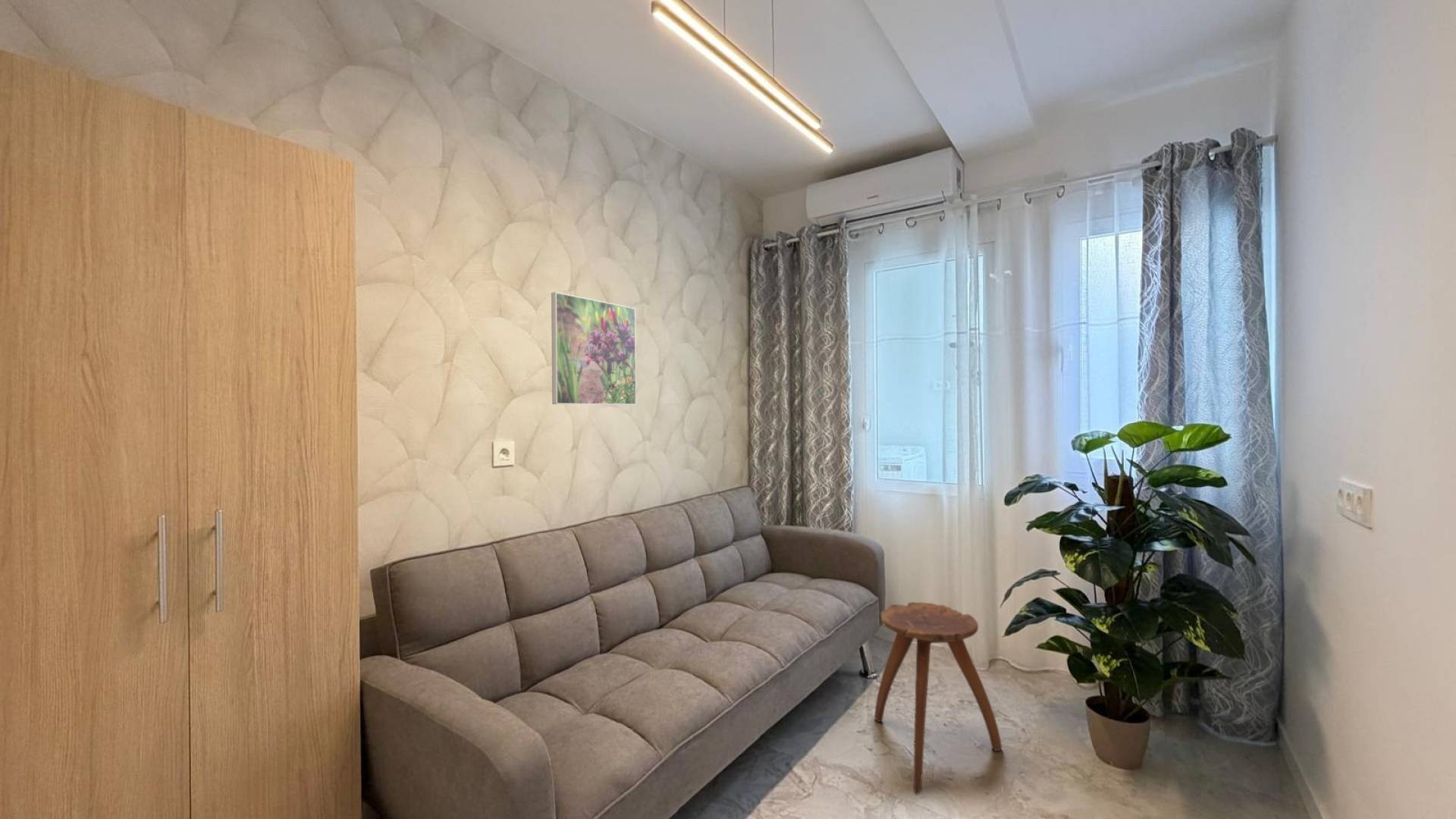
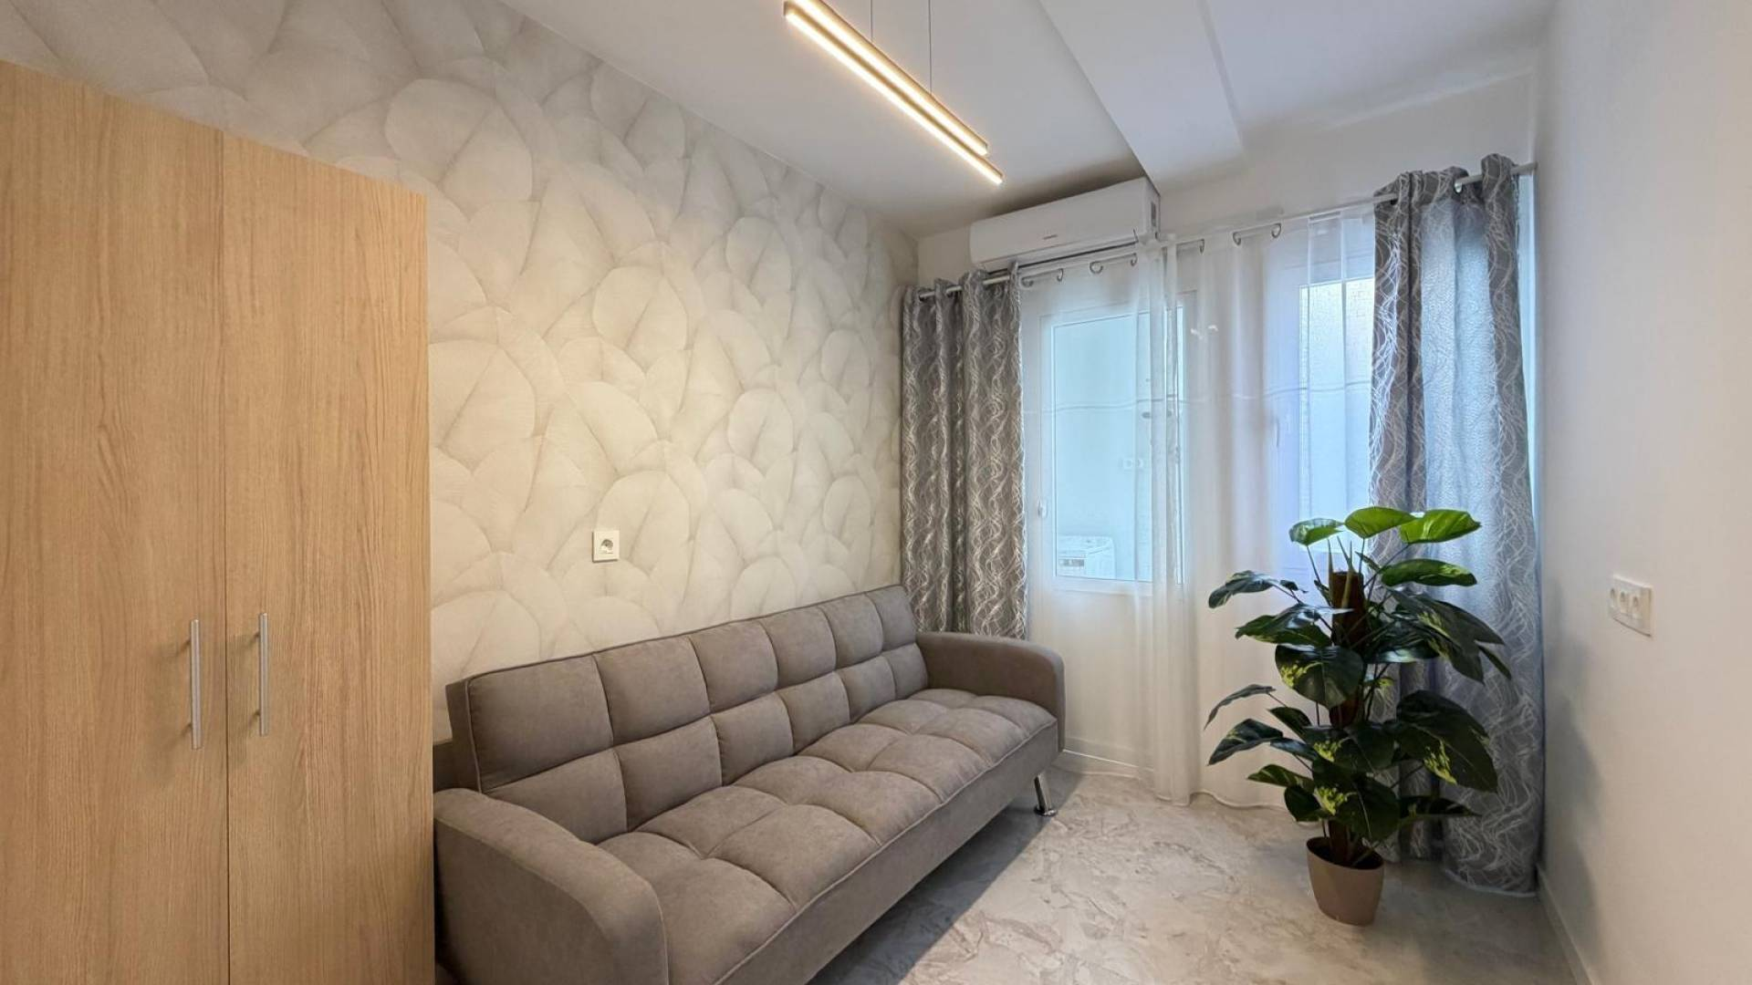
- stool (927, 686)
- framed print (597, 353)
